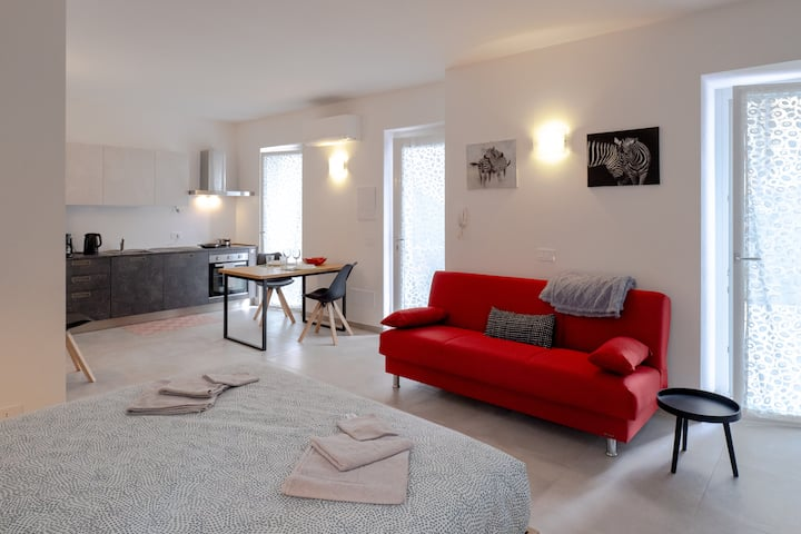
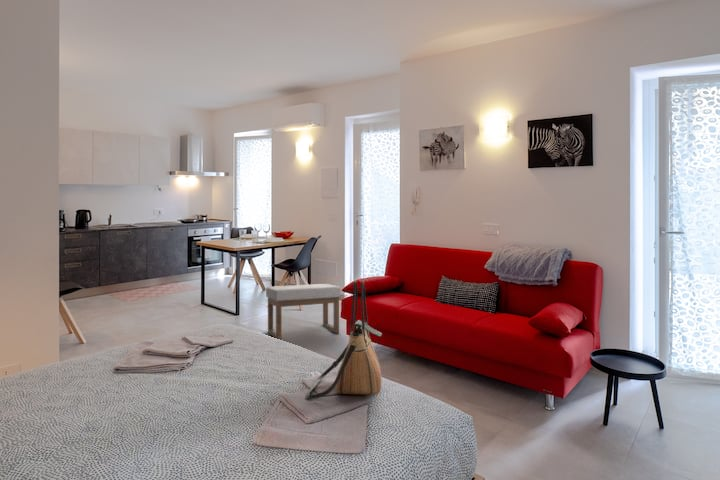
+ tote bag (349, 334)
+ ottoman (303, 304)
